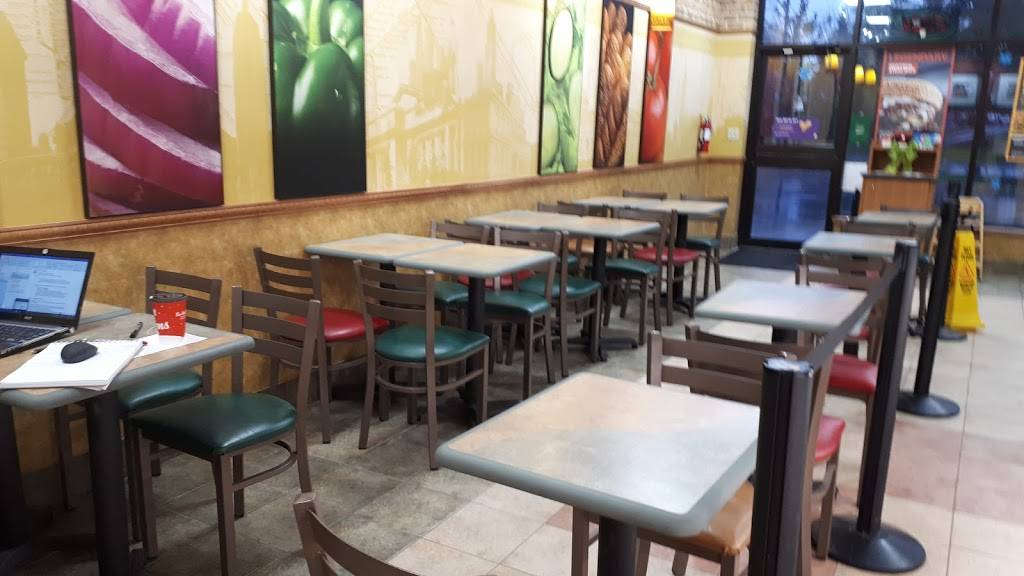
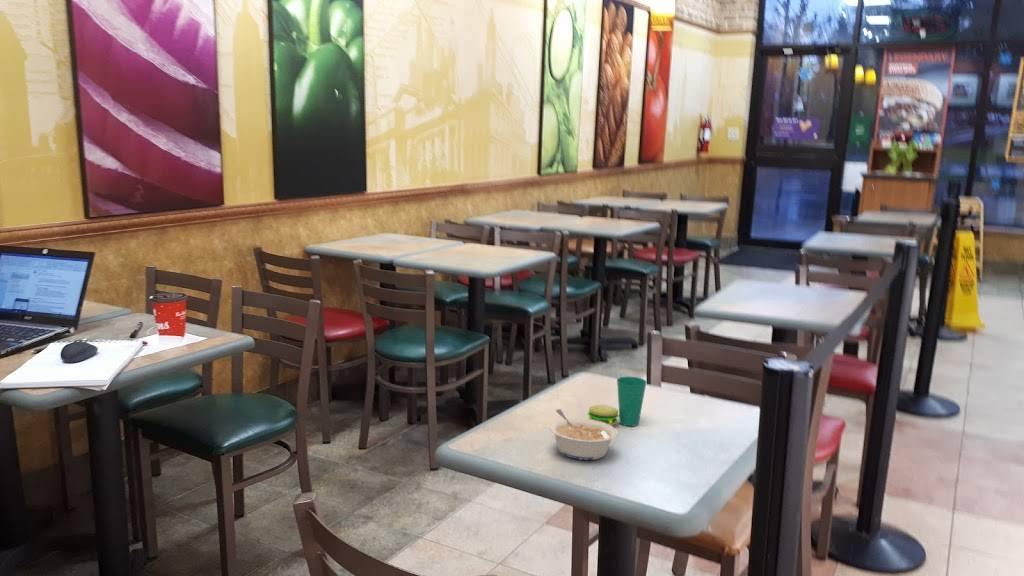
+ cup (618, 402)
+ legume (580, 437)
